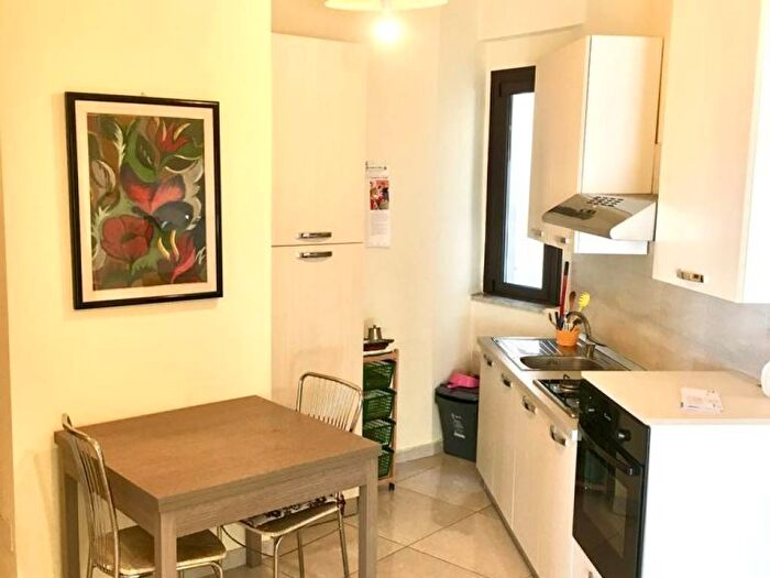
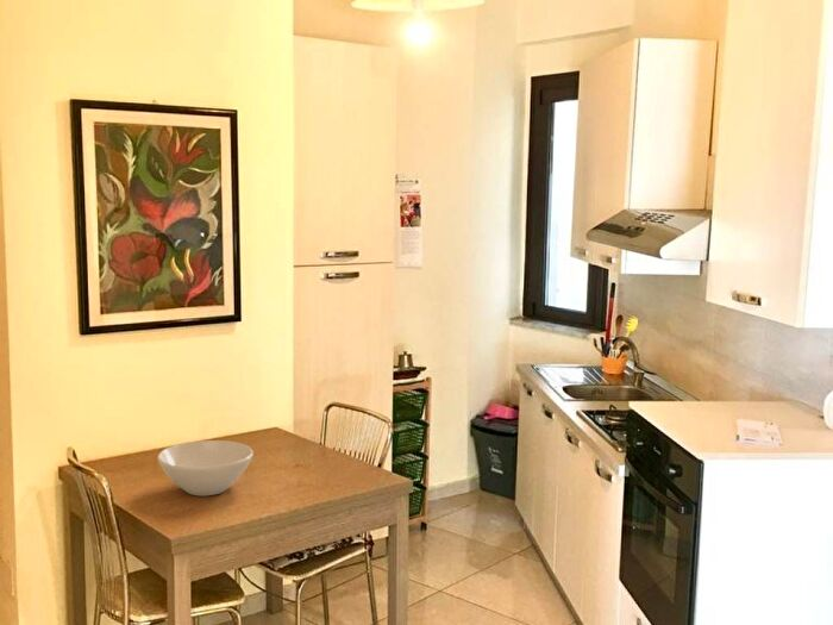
+ bowl (206, 470)
